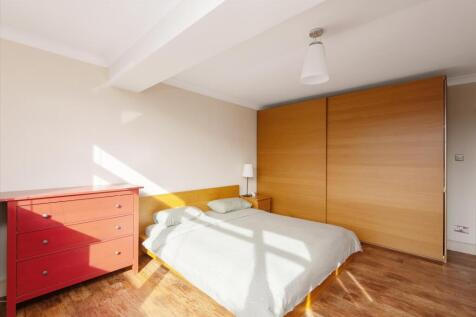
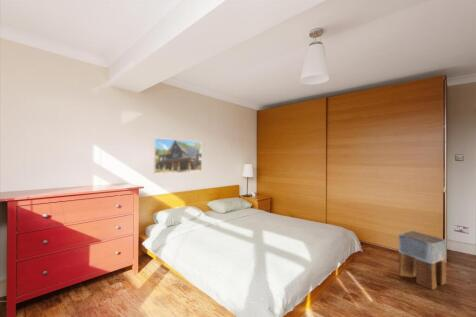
+ stool (421, 258)
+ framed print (179, 156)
